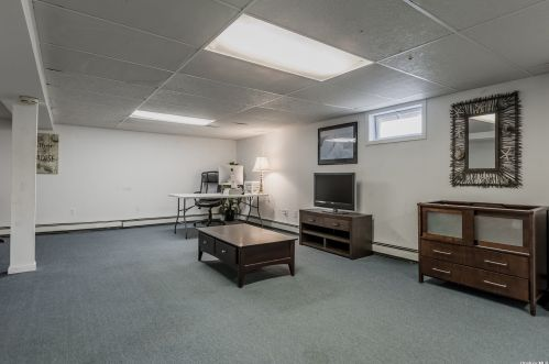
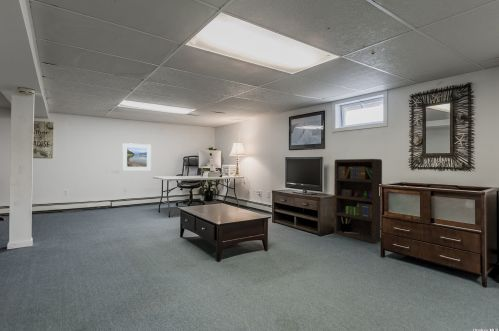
+ bookcase (356, 198)
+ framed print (137, 157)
